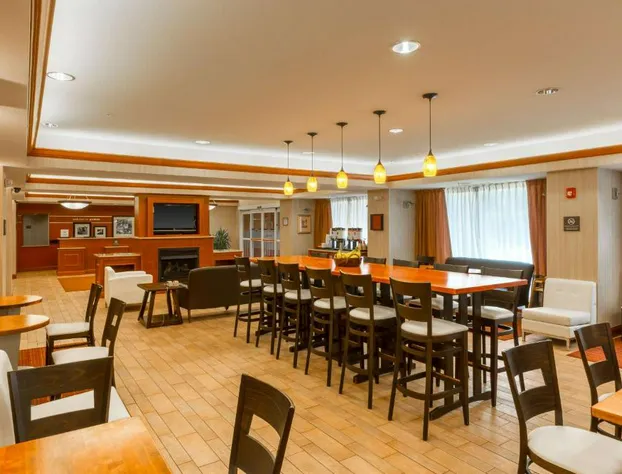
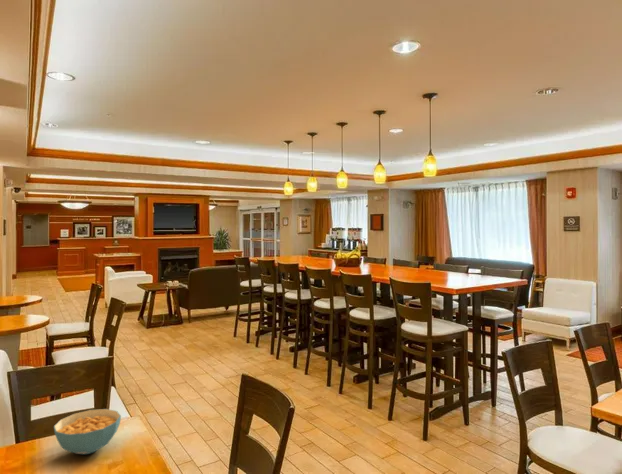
+ cereal bowl (88, 435)
